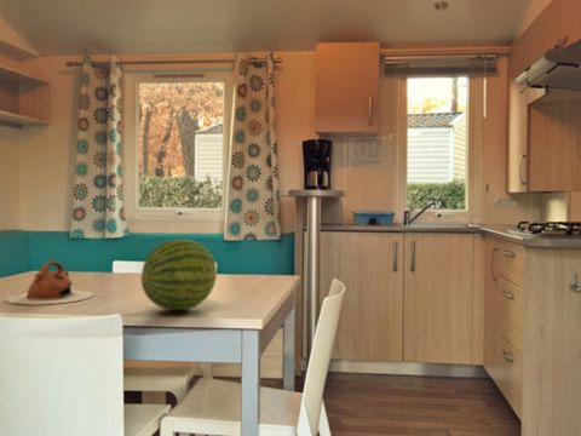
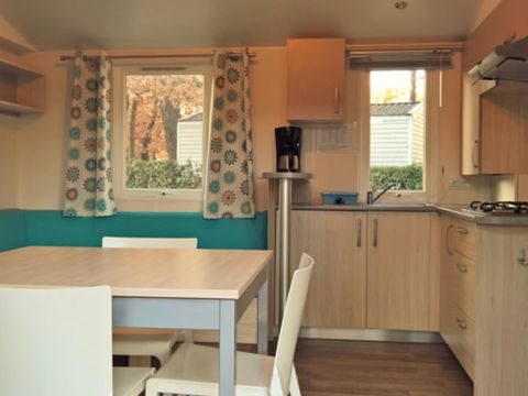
- fruit (179, 274)
- teapot (51, 279)
